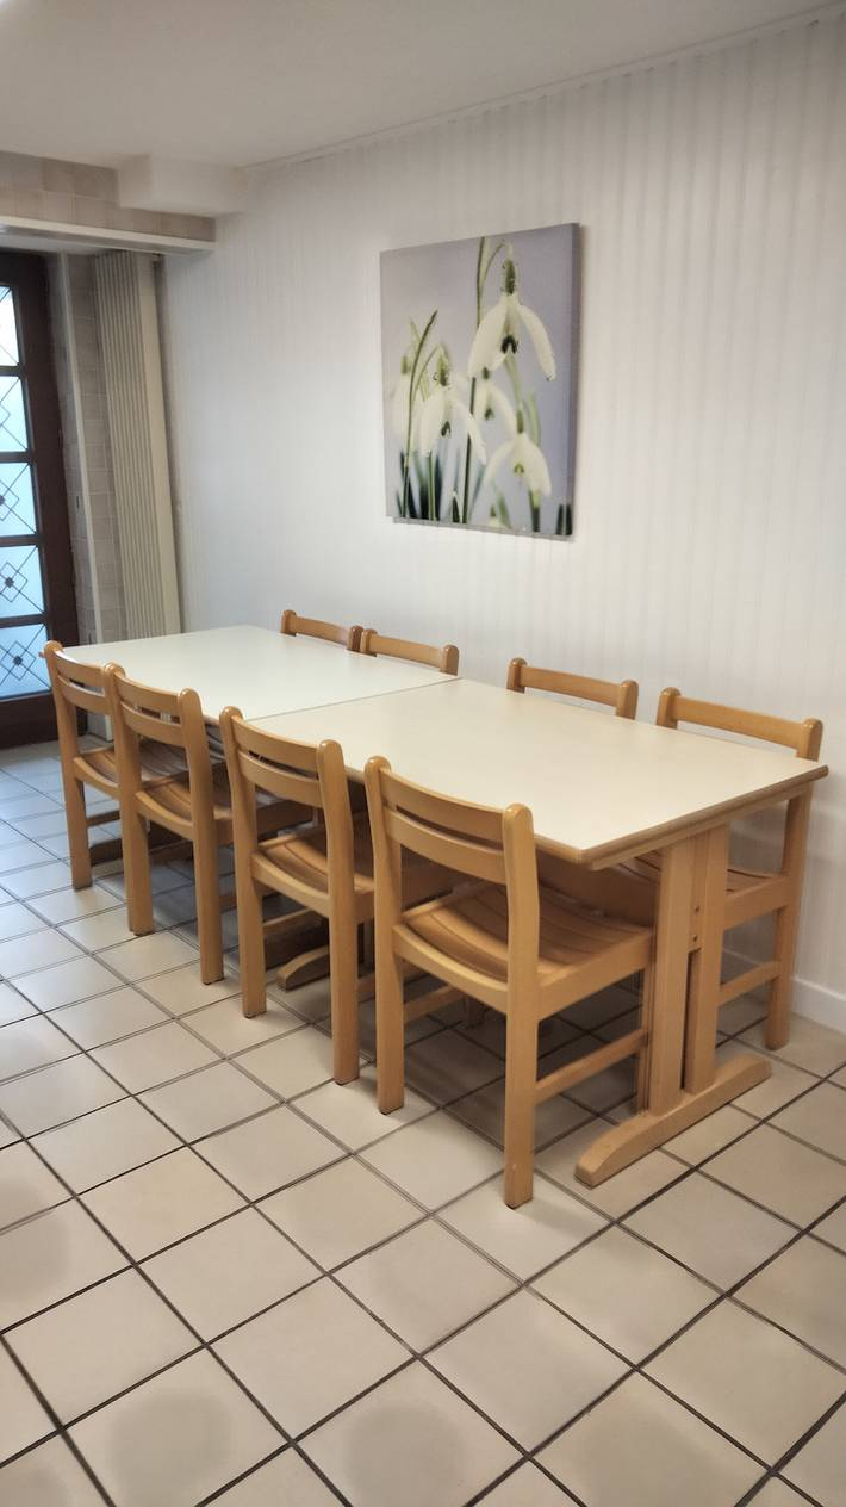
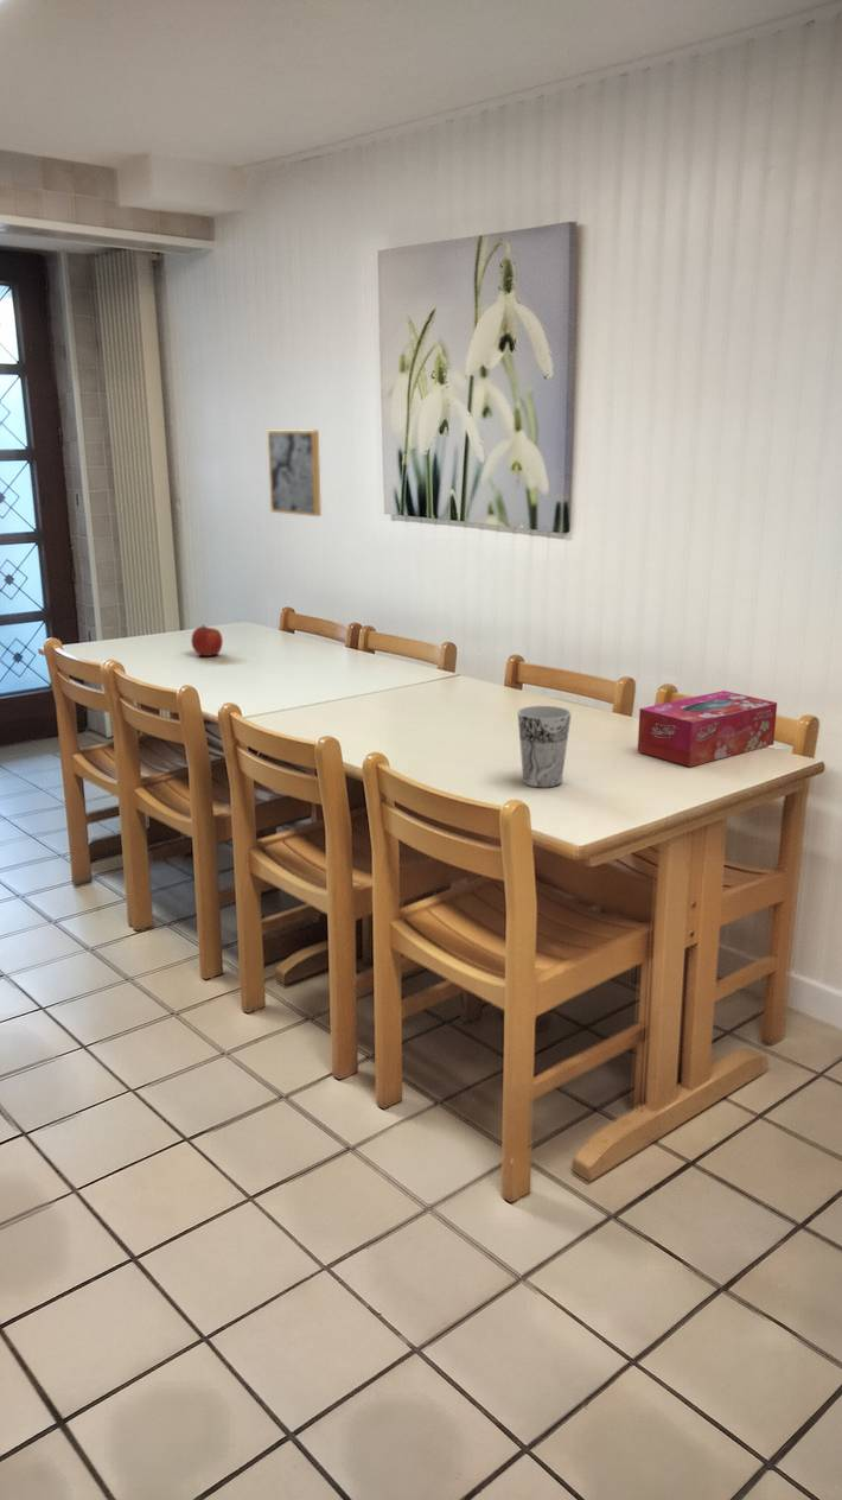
+ wall art (293, 472)
+ apple (206, 638)
+ tissue box (707, 726)
+ cup (543, 746)
